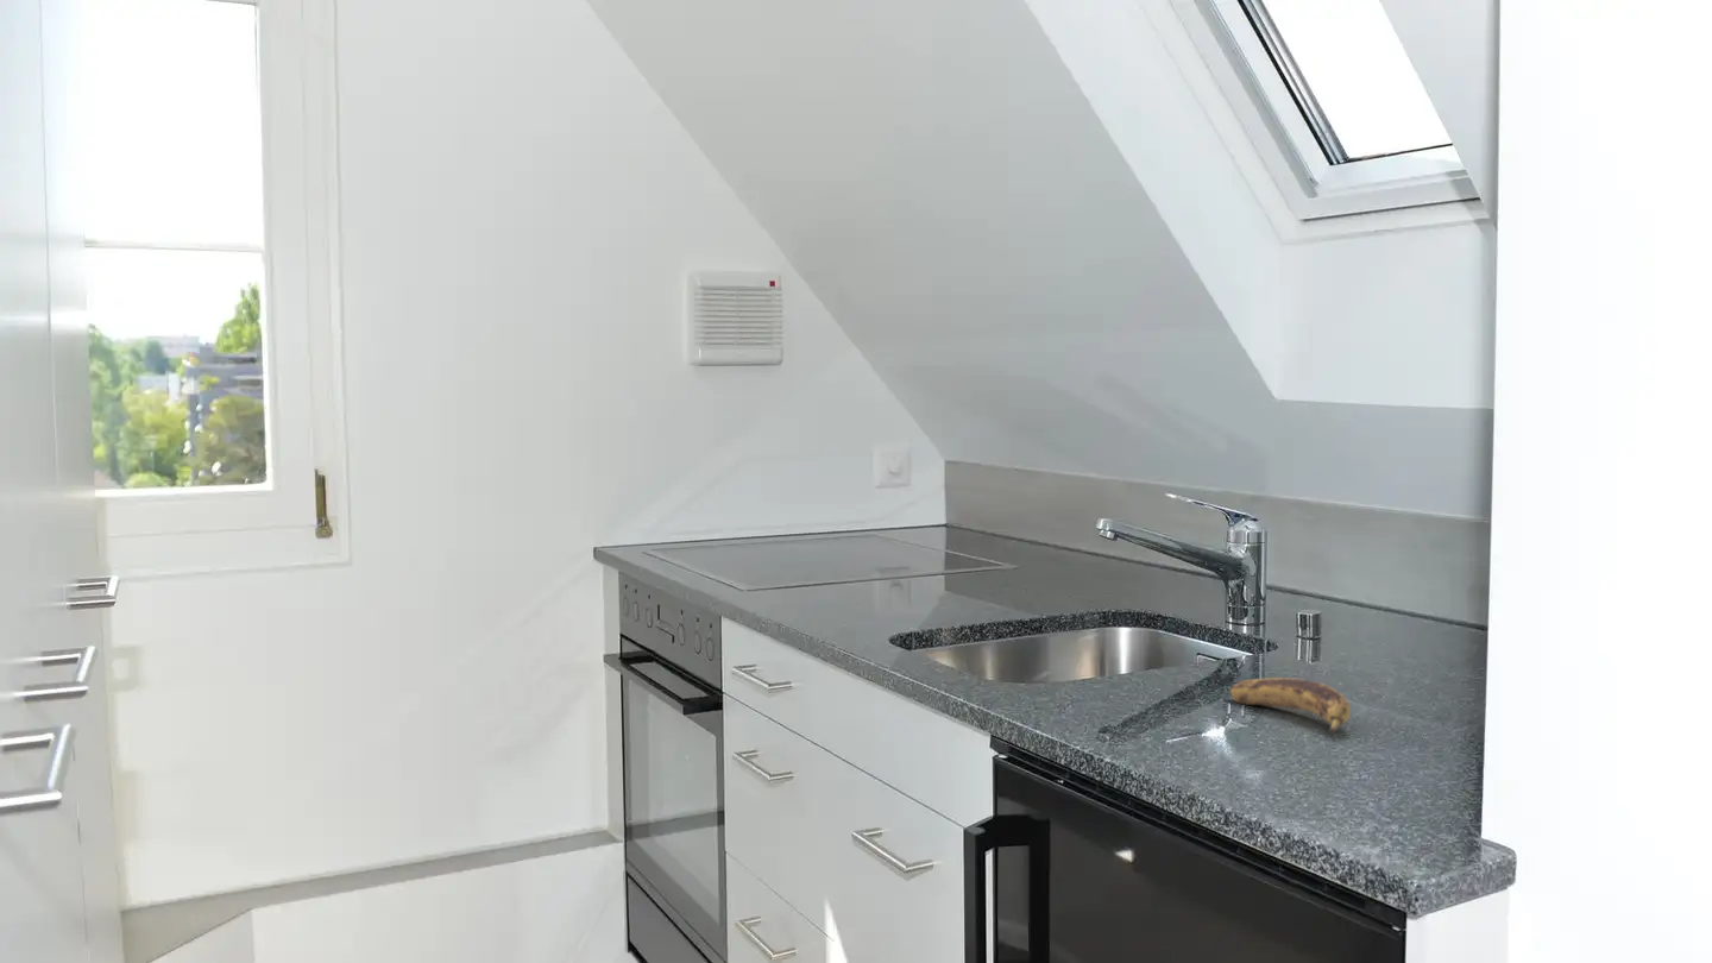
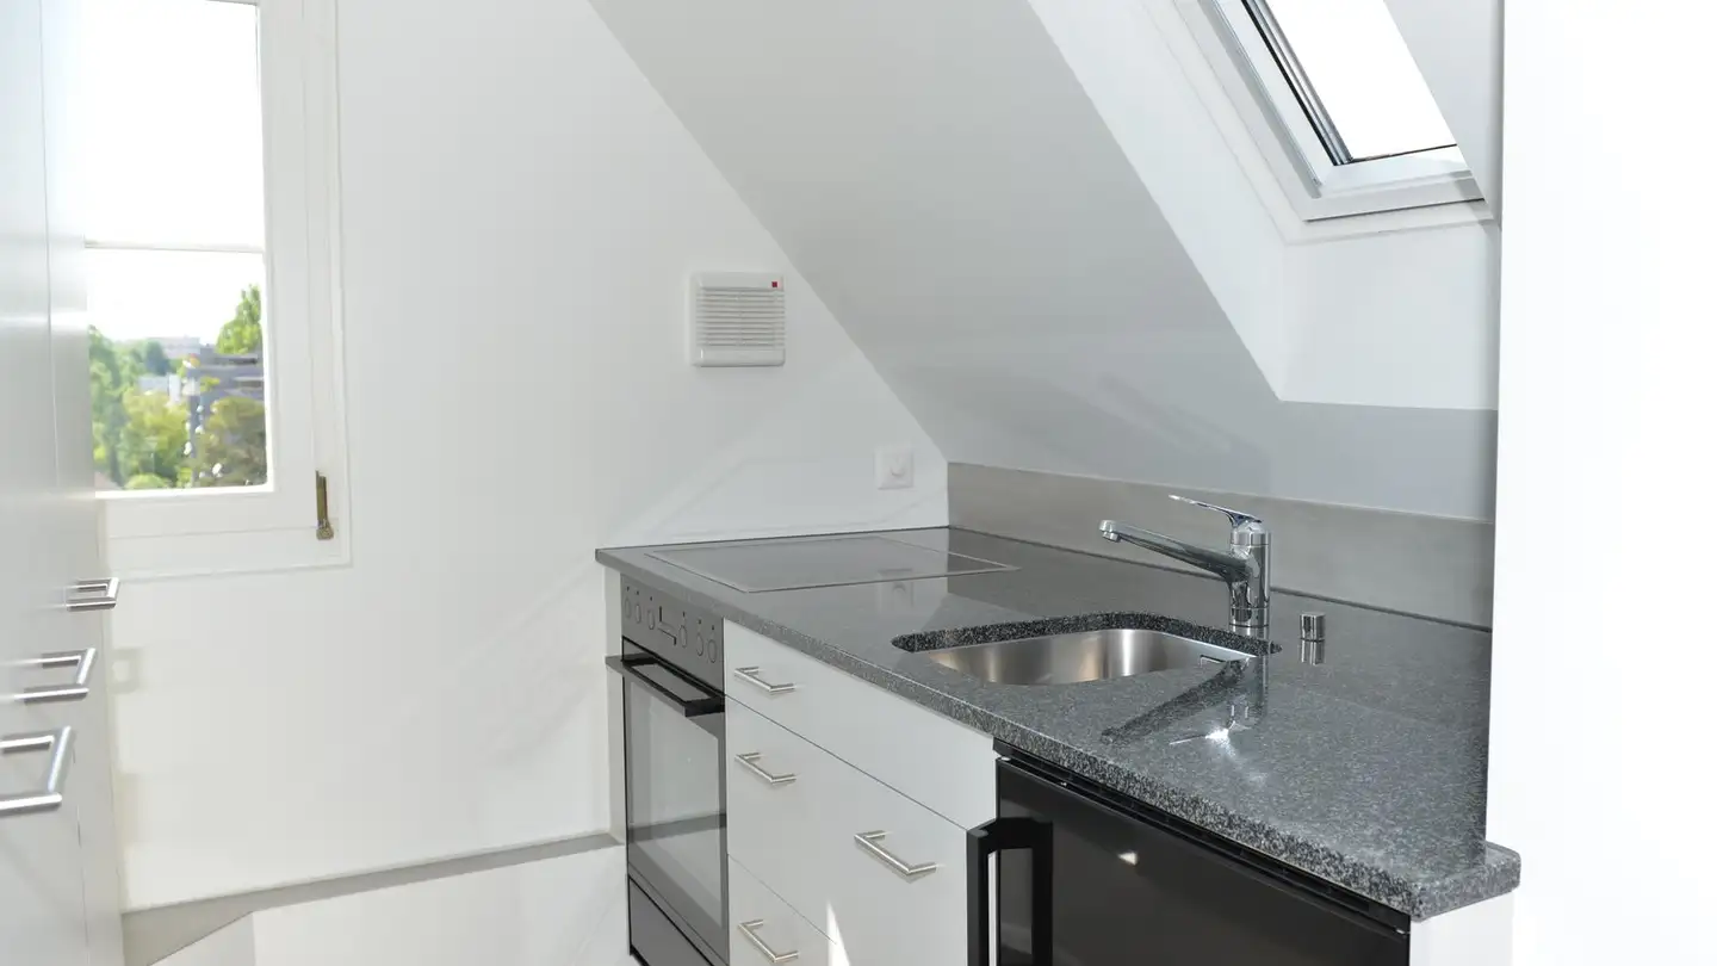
- banana (1290, 697)
